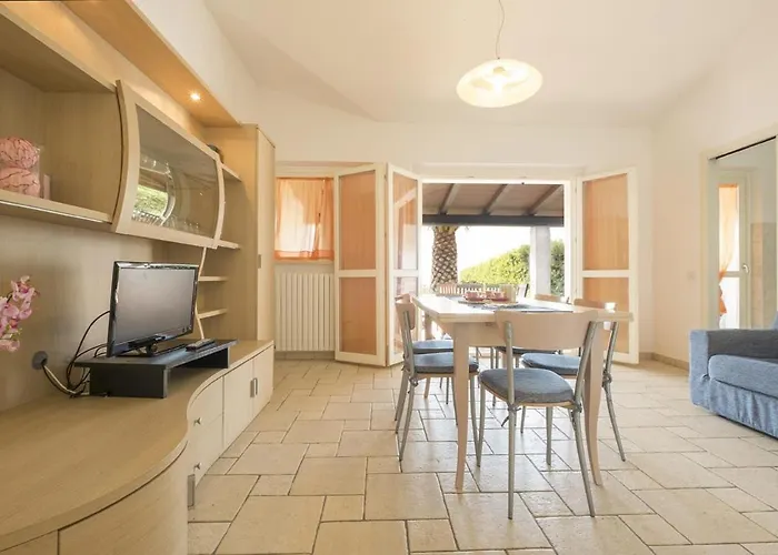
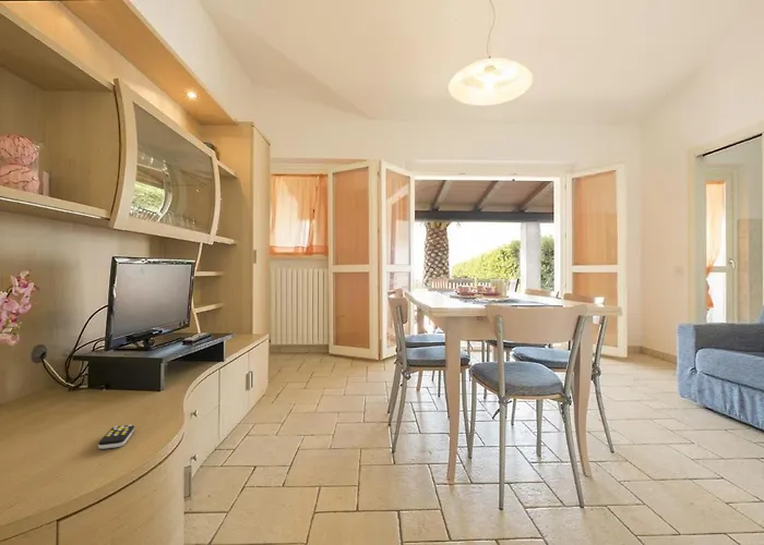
+ remote control (117, 436)
